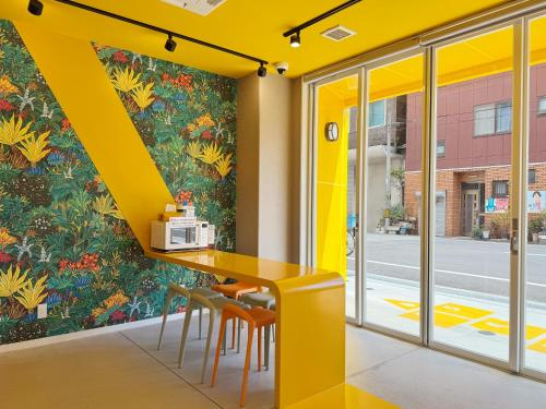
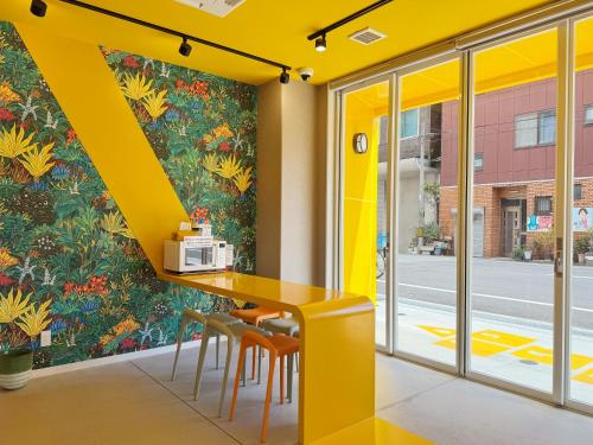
+ planter (14, 369)
